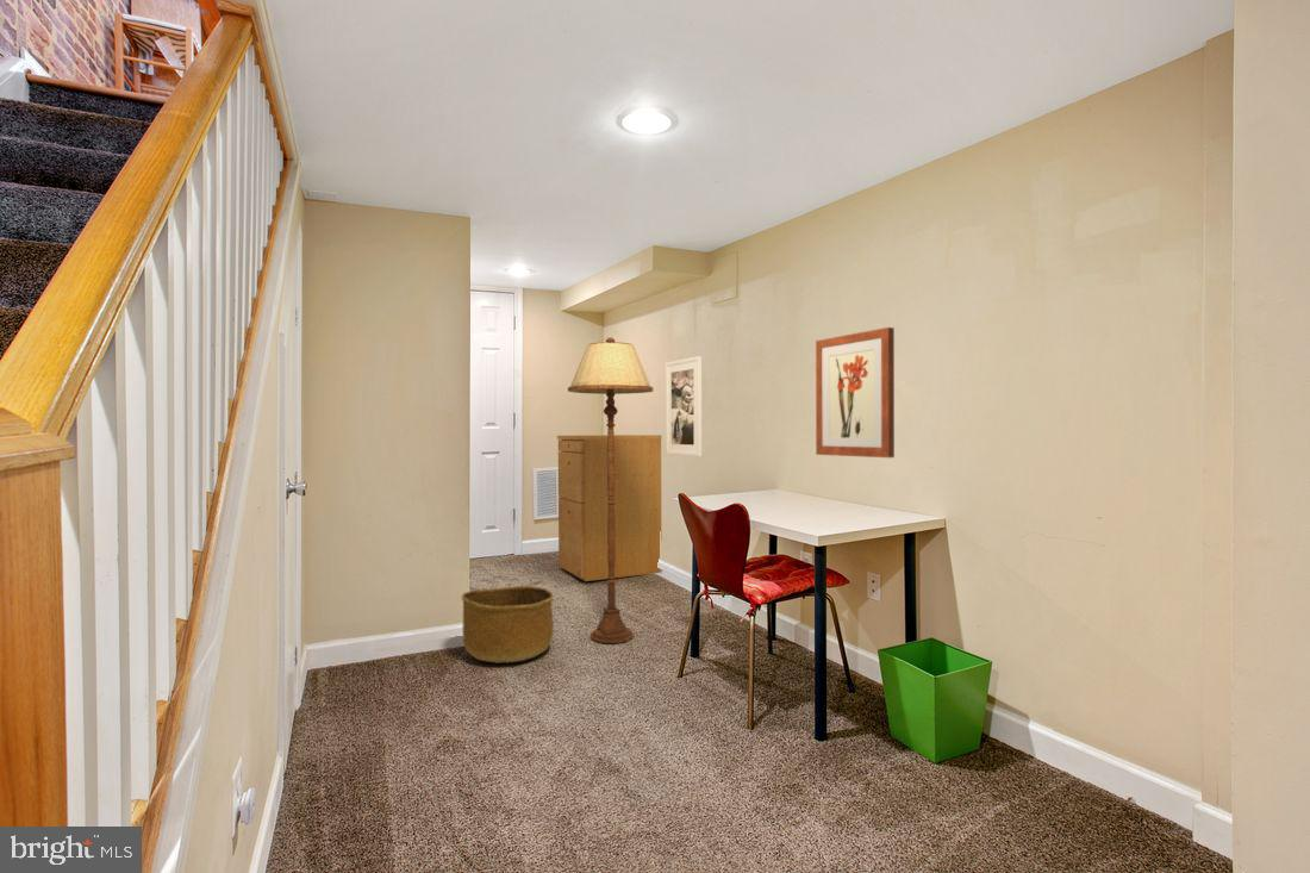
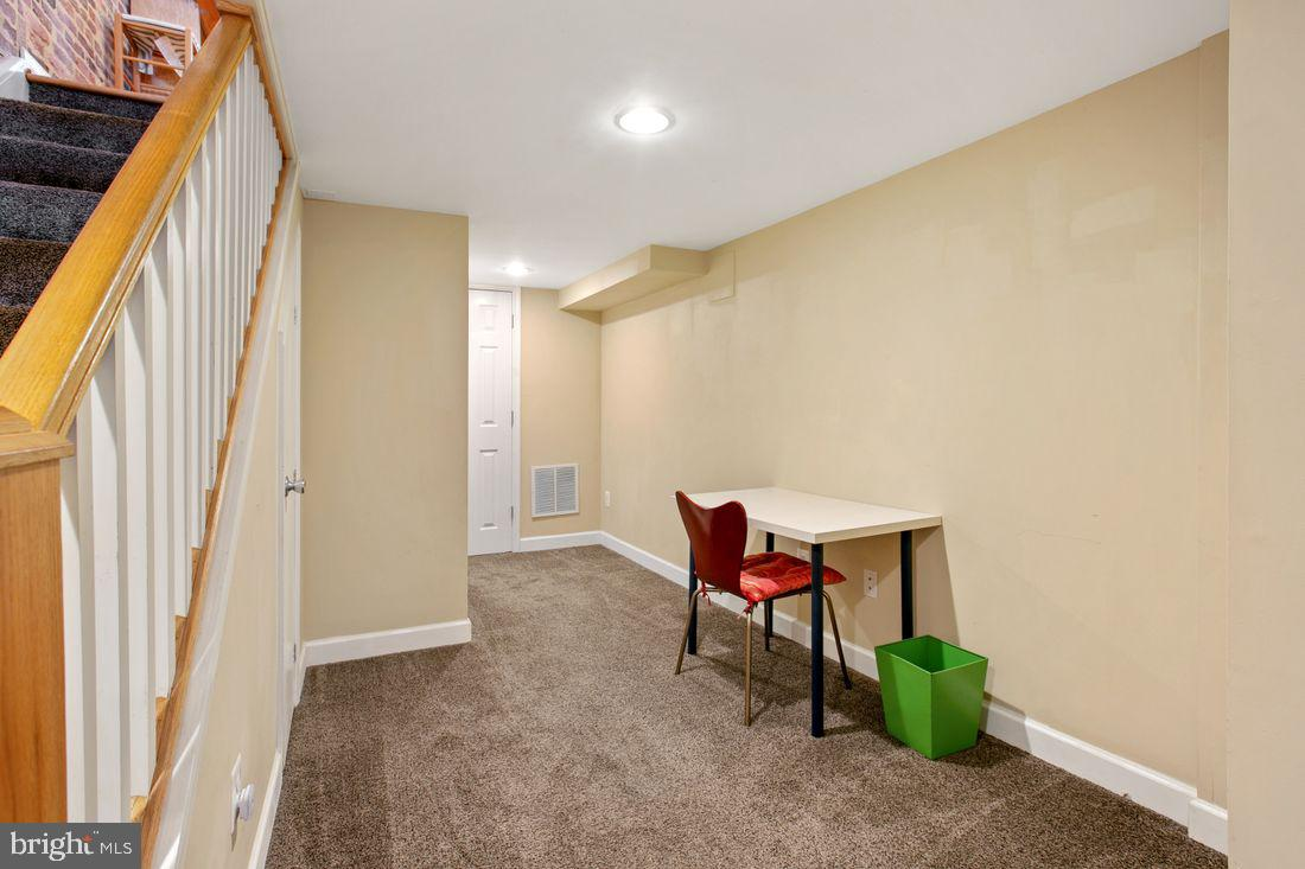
- floor lamp (611, 487)
- filing cabinet (606, 503)
- basket (509, 622)
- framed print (682, 407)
- wall art (852, 395)
